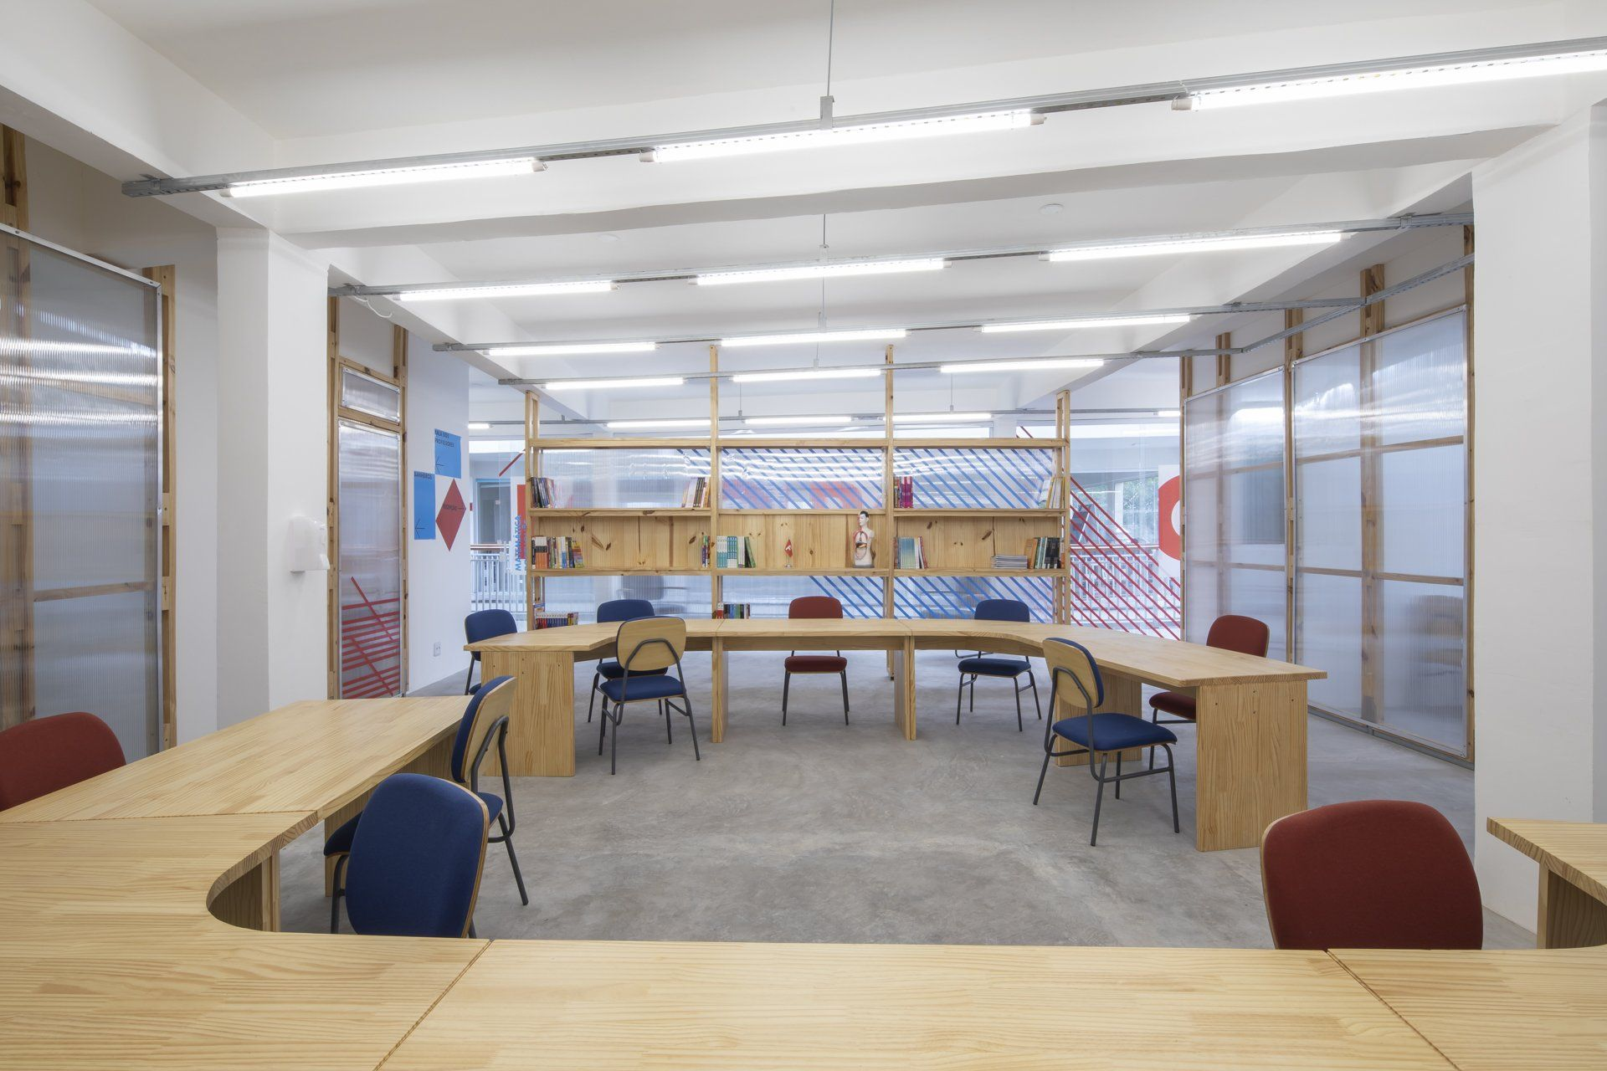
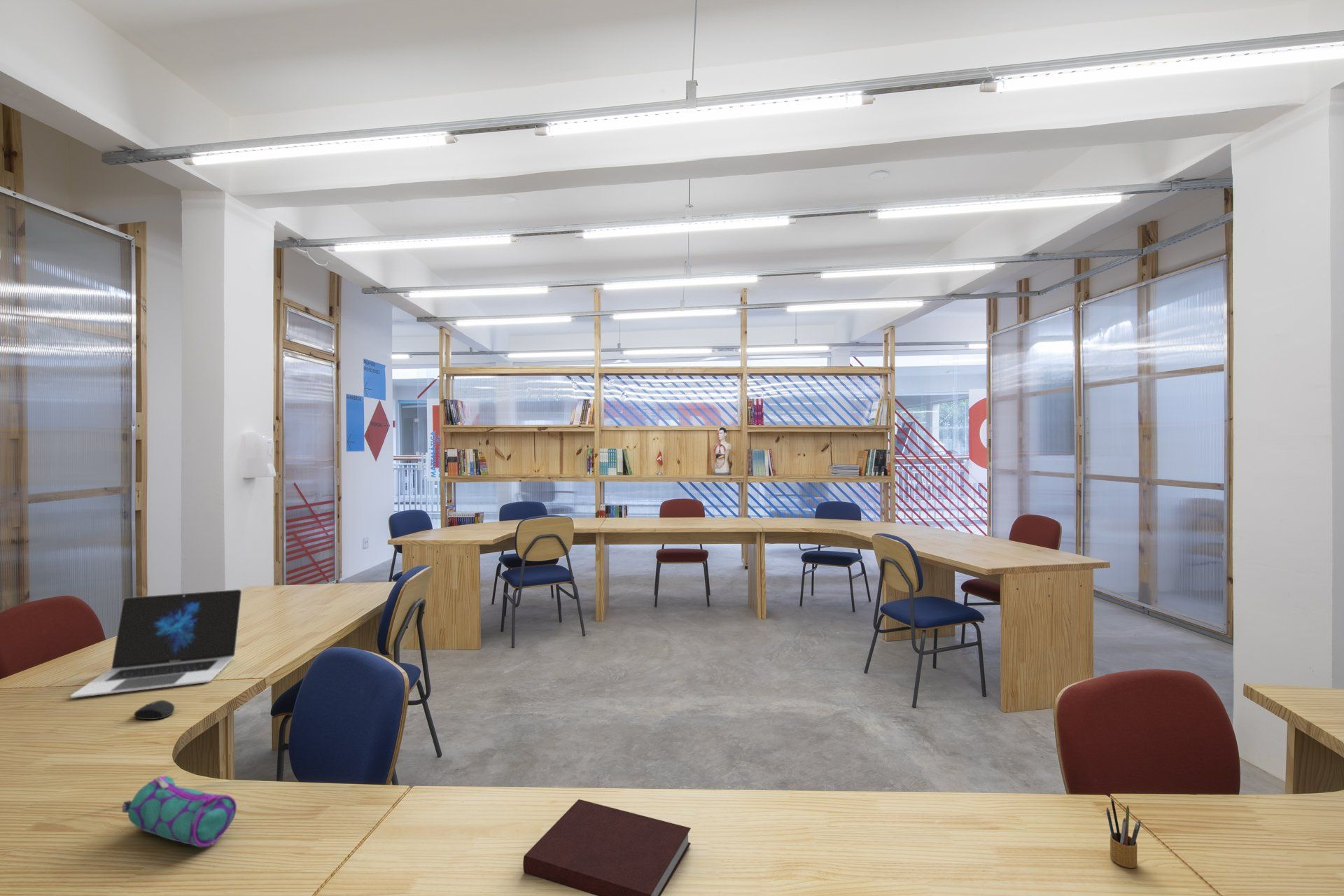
+ pencil box (1121, 832)
+ pencil case (181, 809)
+ laptop (164, 638)
+ notebook (610, 850)
+ mouse (154, 709)
